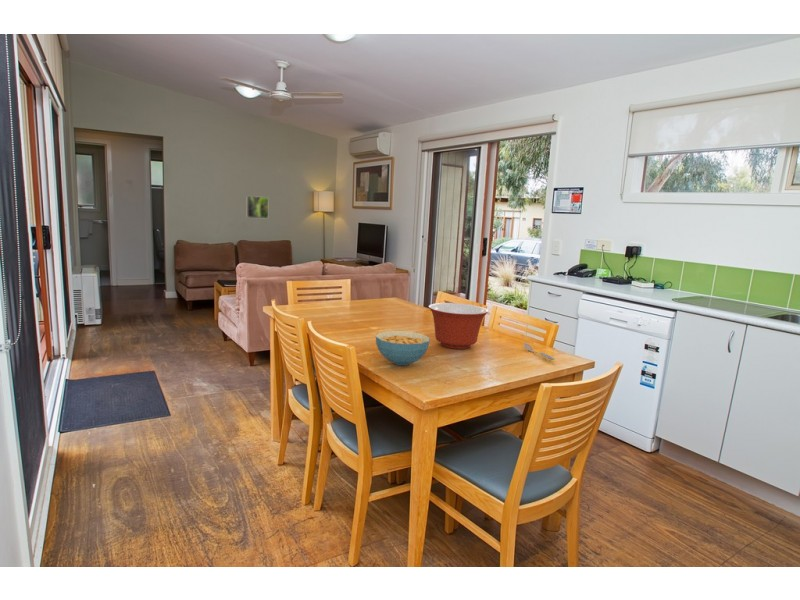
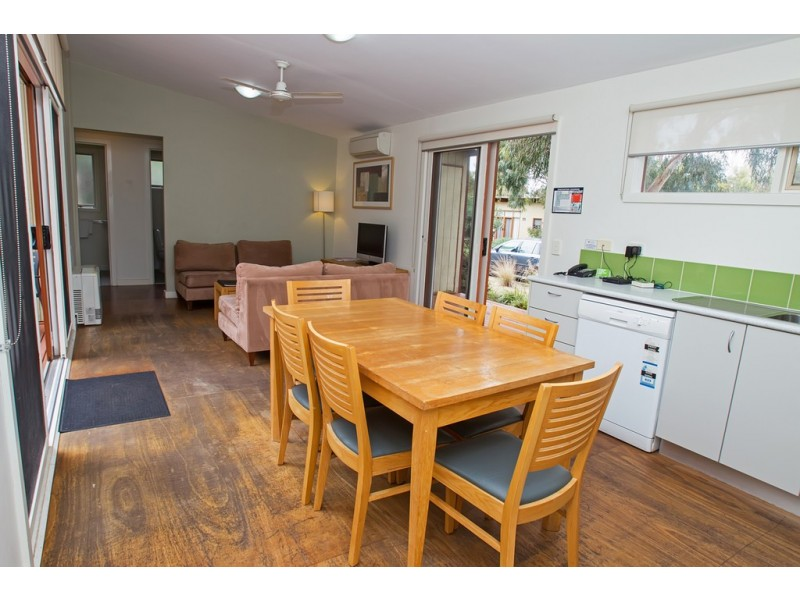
- mixing bowl (456, 326)
- spoon (537, 352)
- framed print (257, 207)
- cereal bowl (402, 350)
